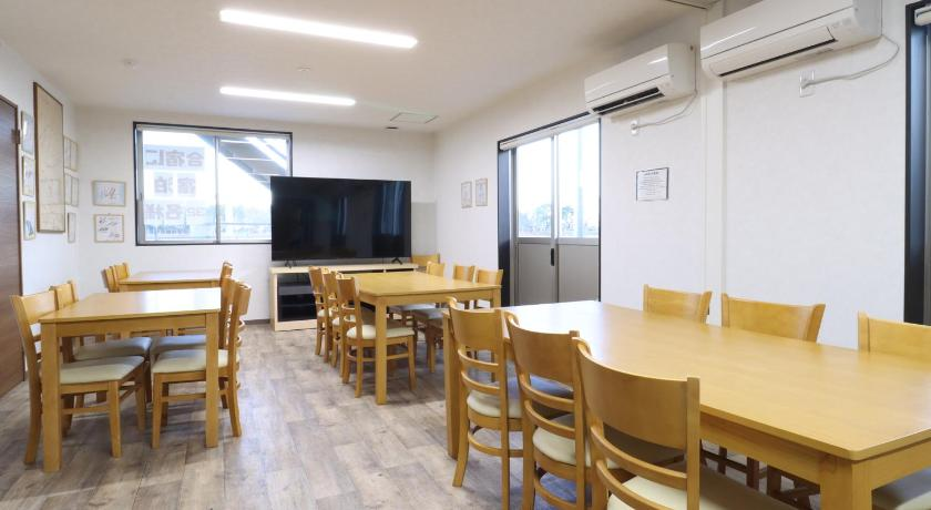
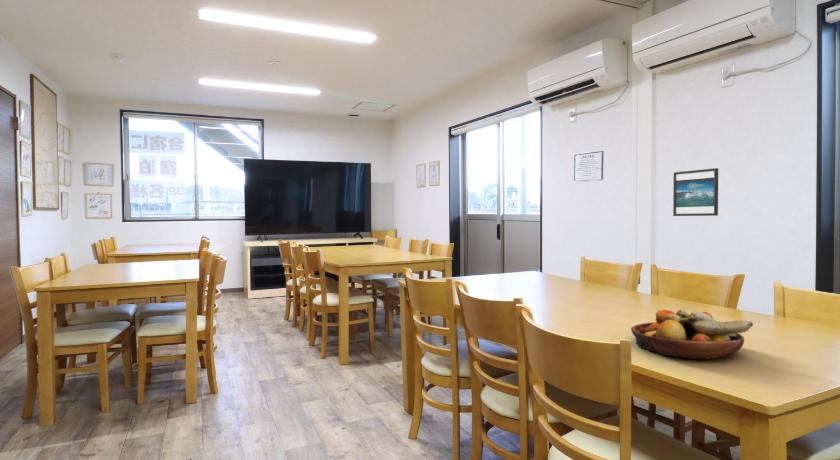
+ fruit bowl (686, 327)
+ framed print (694, 193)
